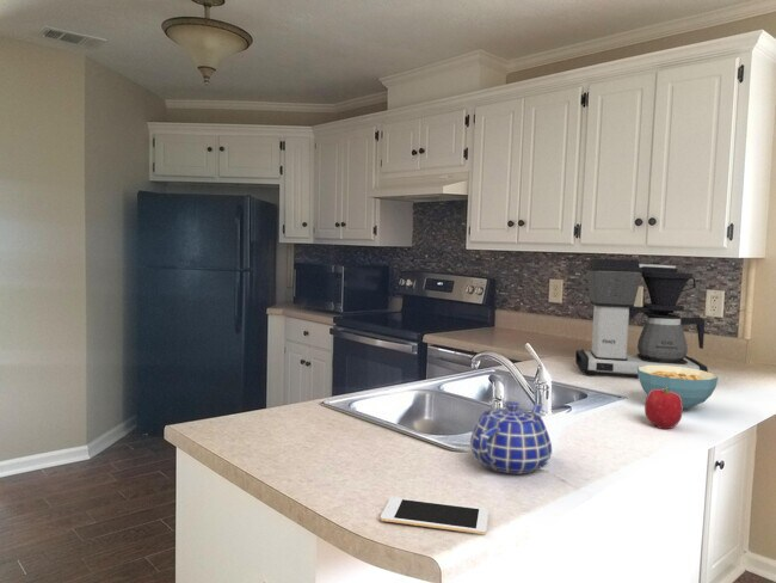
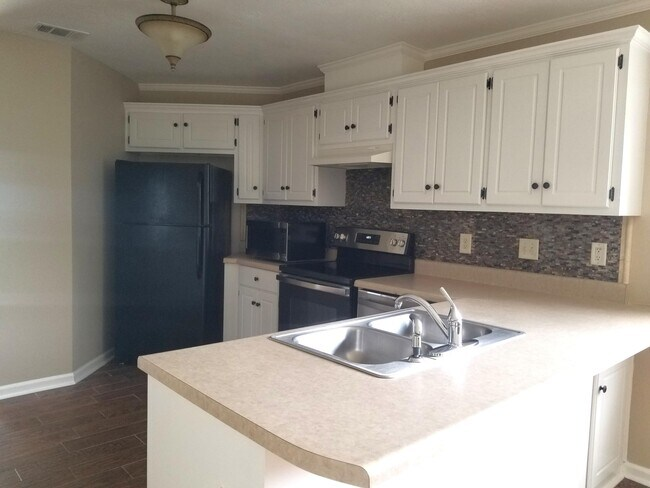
- fruit (663, 406)
- cereal bowl (675, 389)
- teapot (512, 432)
- cell phone (435, 514)
- coffee maker (645, 314)
